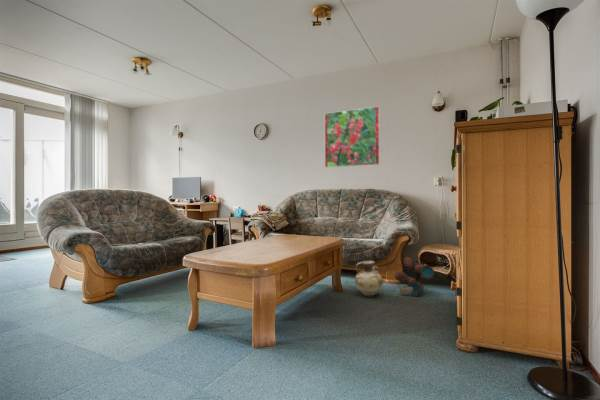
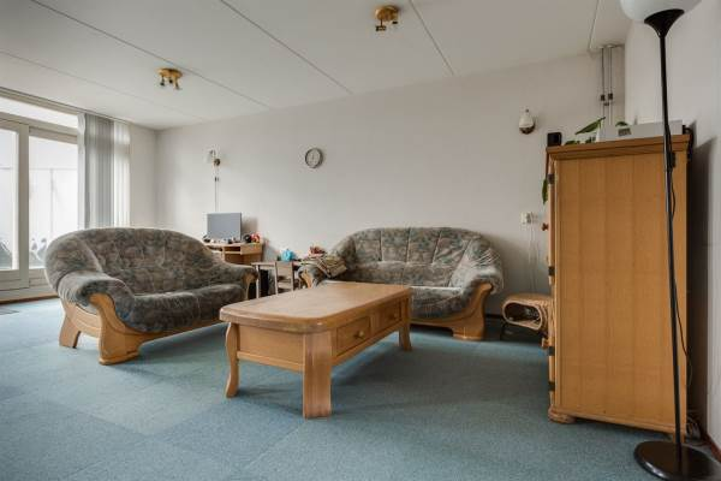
- boots (413, 278)
- ceramic jug (370, 278)
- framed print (351, 138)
